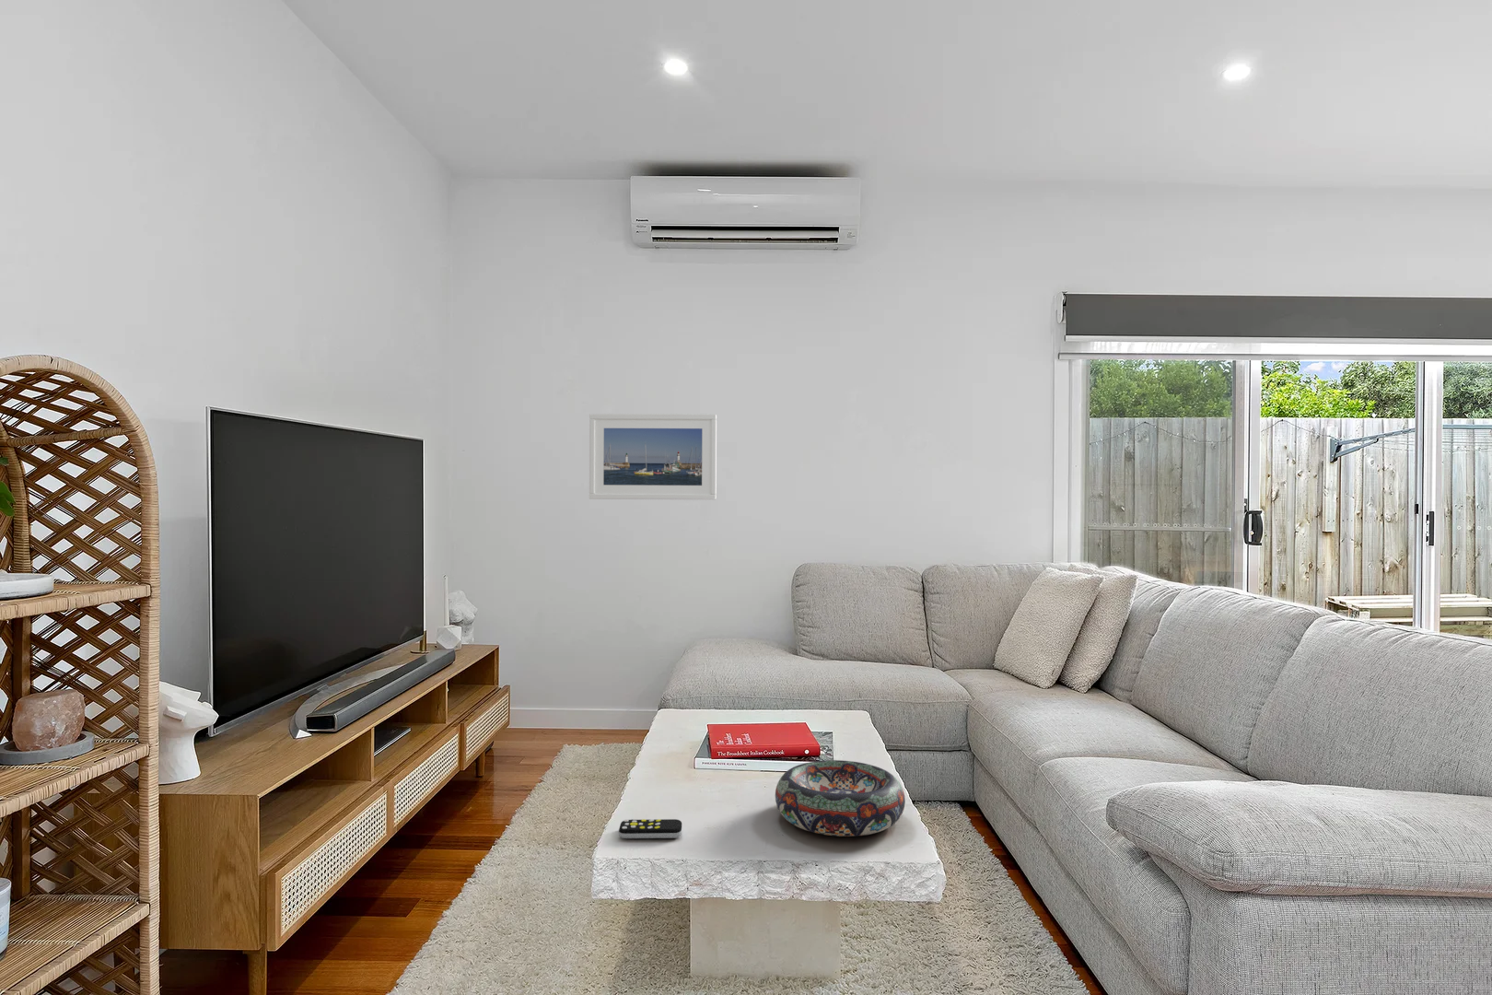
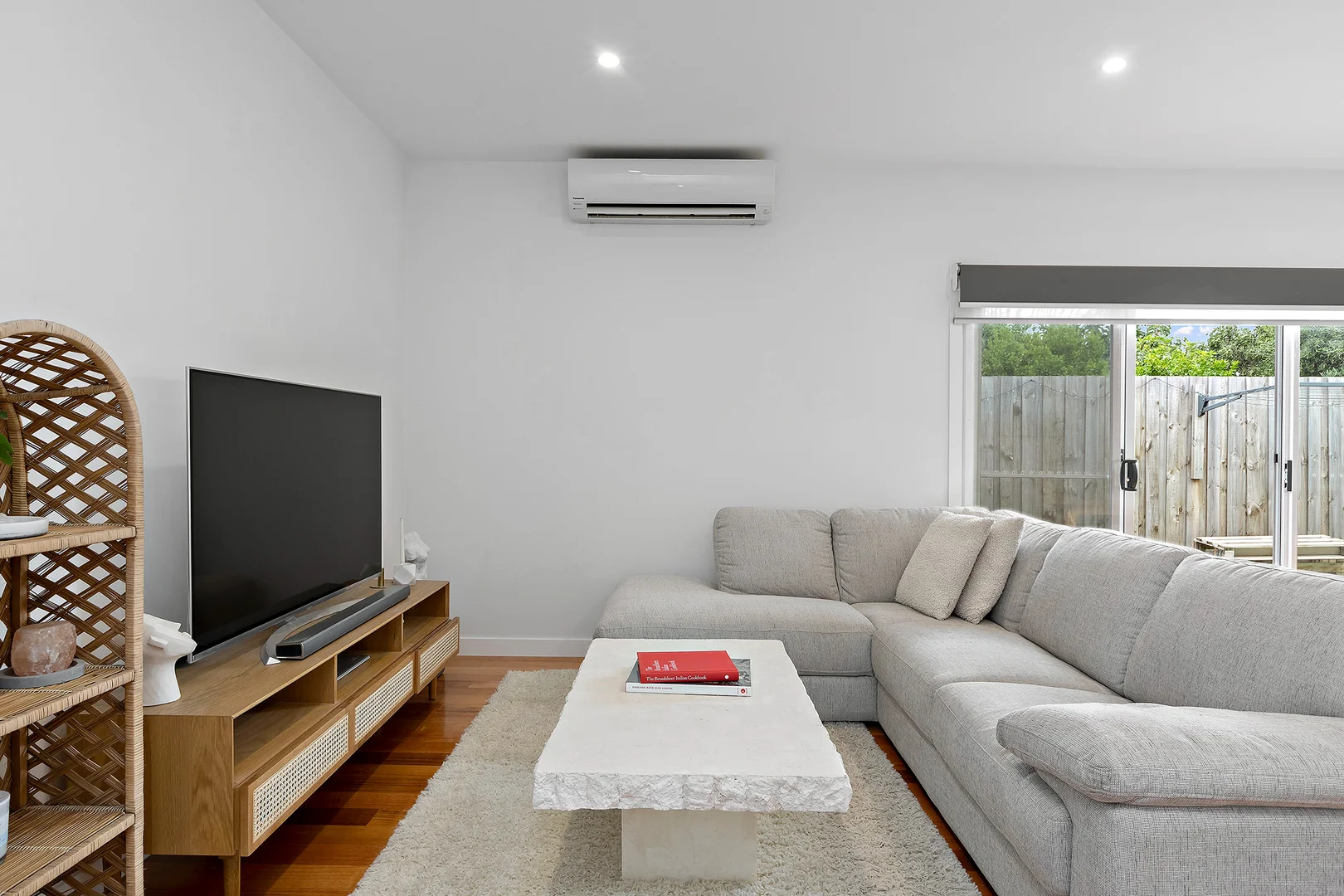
- remote control (651, 828)
- decorative bowl (839, 797)
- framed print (653, 456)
